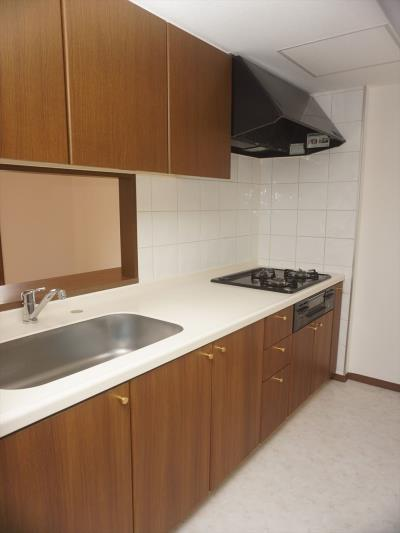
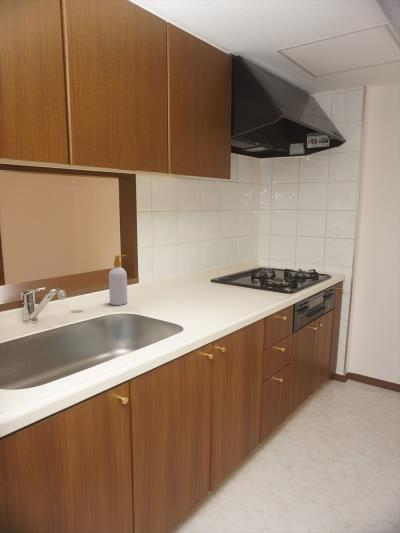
+ soap bottle (118, 279)
